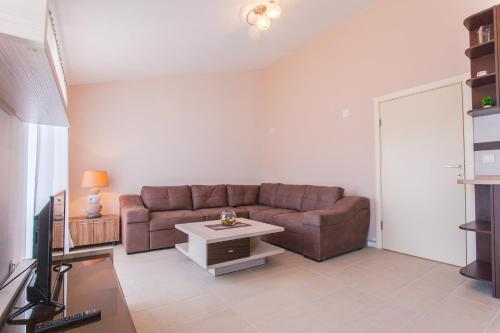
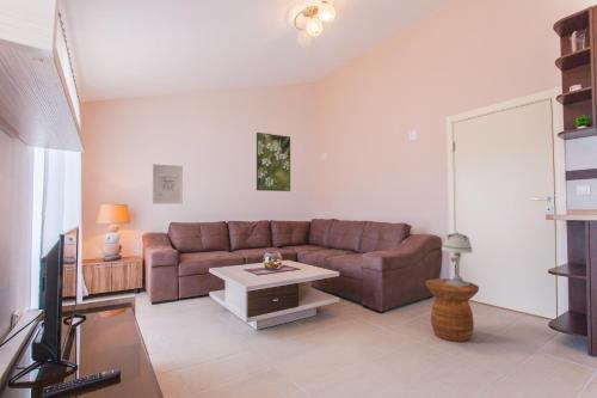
+ wall art (167, 184)
+ table lamp (456, 257)
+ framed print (273, 163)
+ side table (451, 310)
